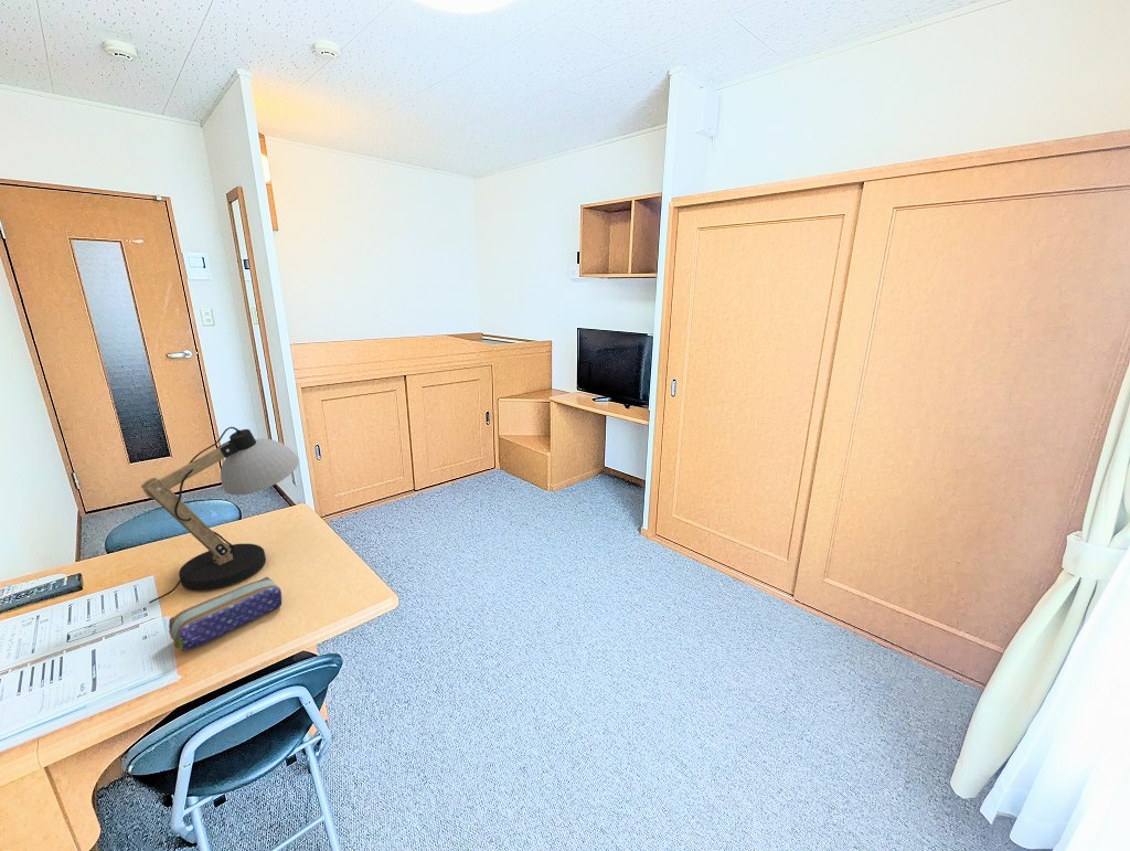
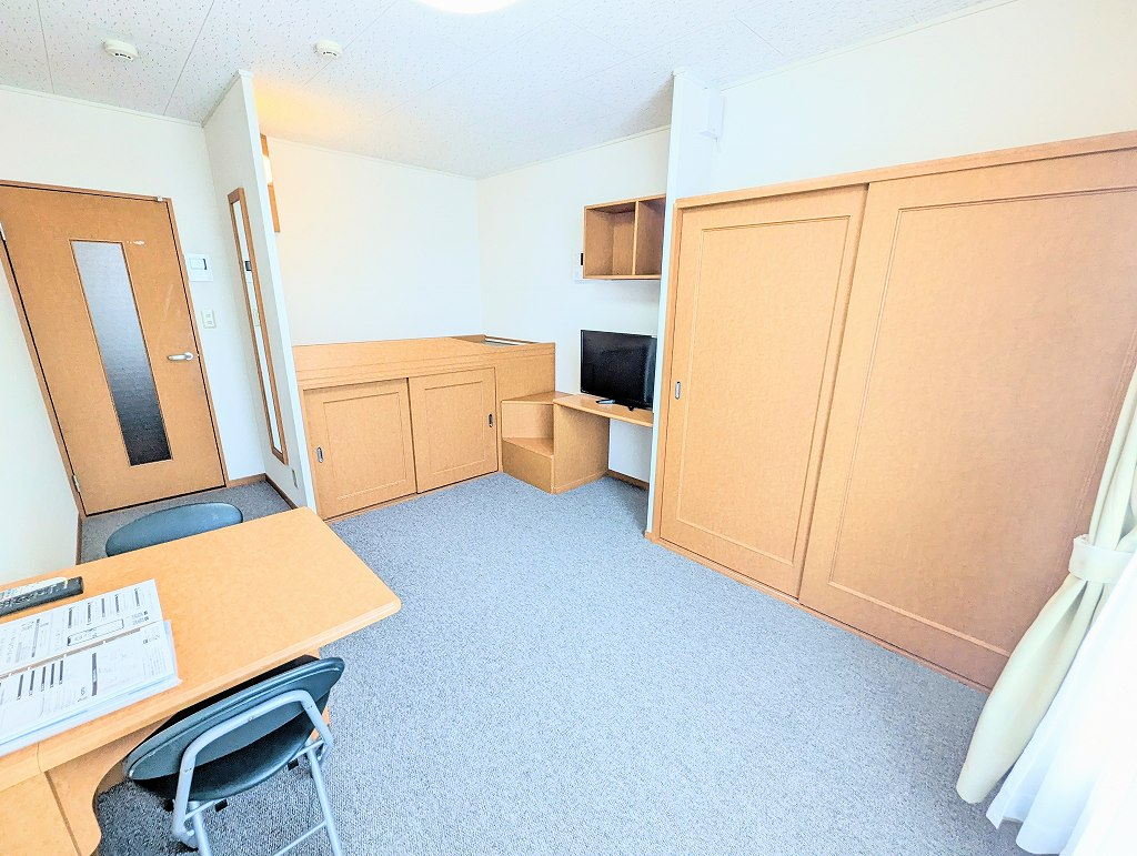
- desk lamp (228, 493)
- pencil case (227, 610)
